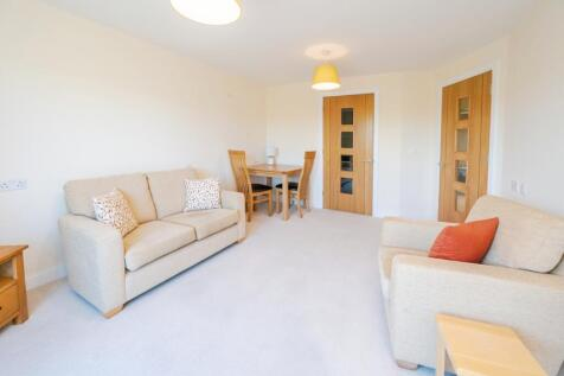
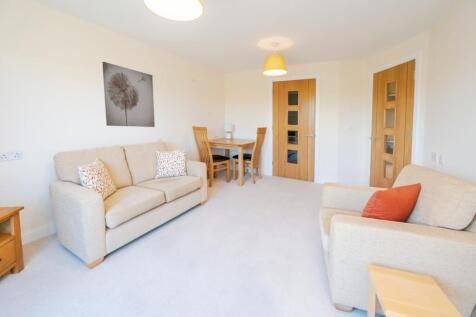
+ wall art (131, 98)
